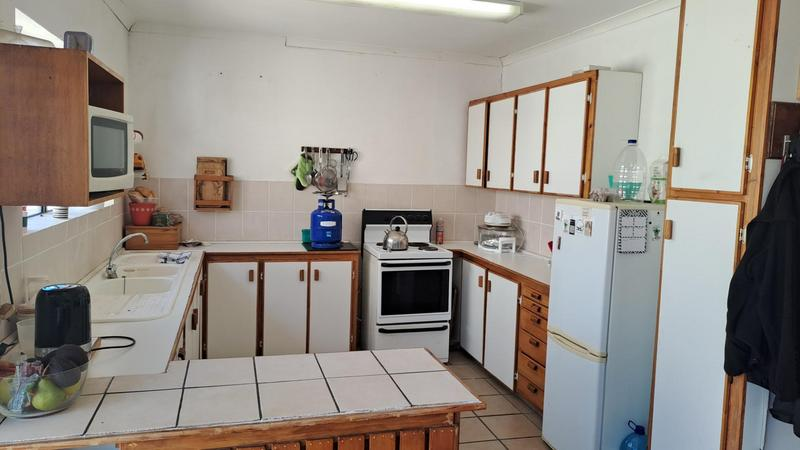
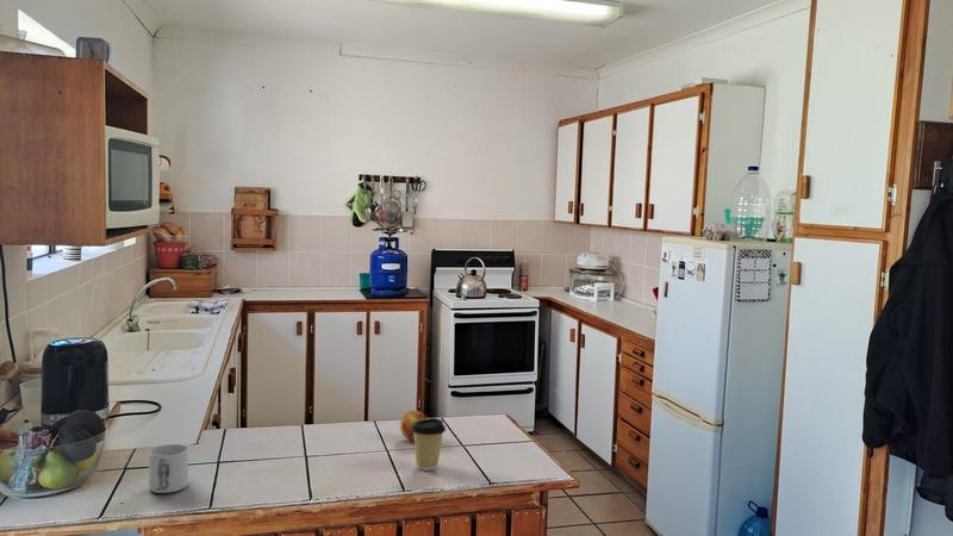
+ mug (169, 466)
+ coffee cup (428, 444)
+ fruit (412, 424)
